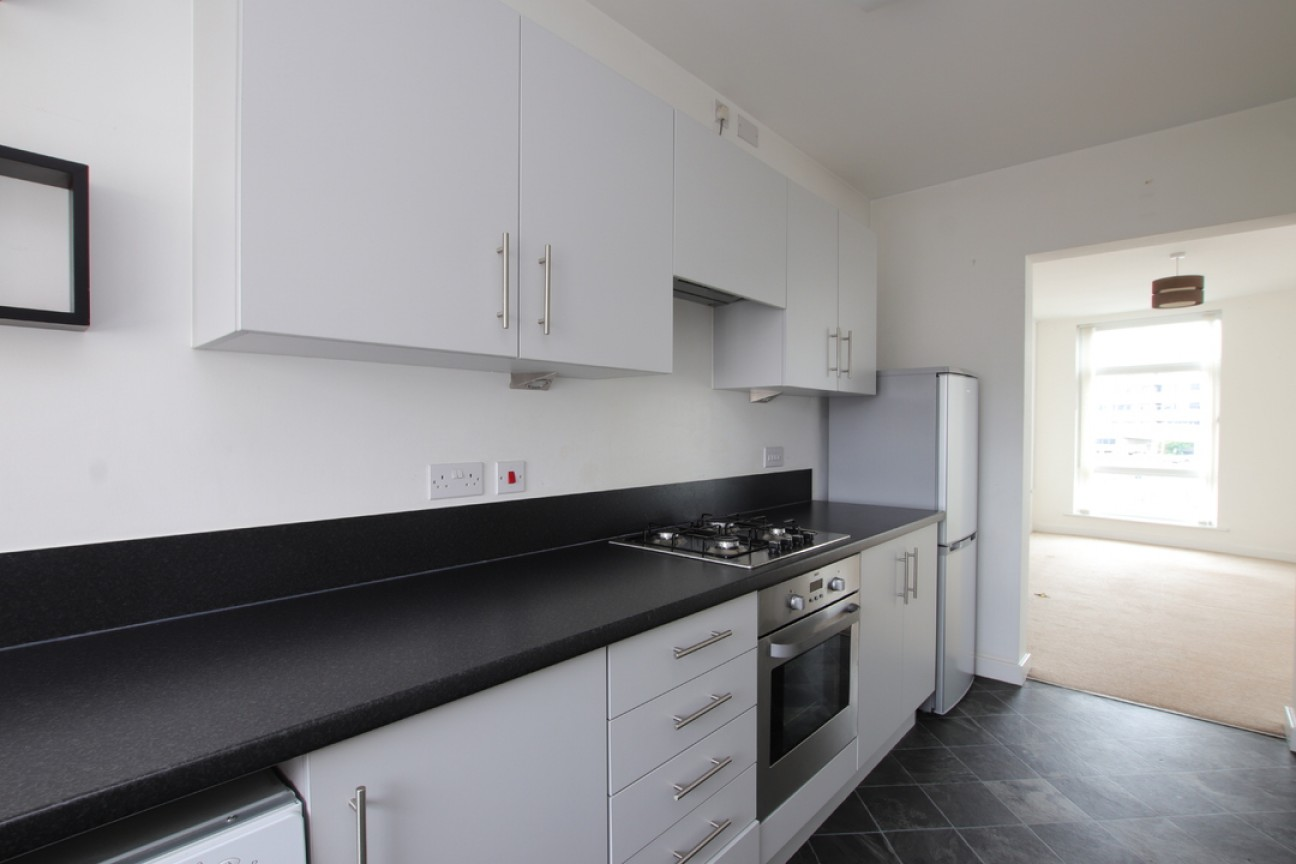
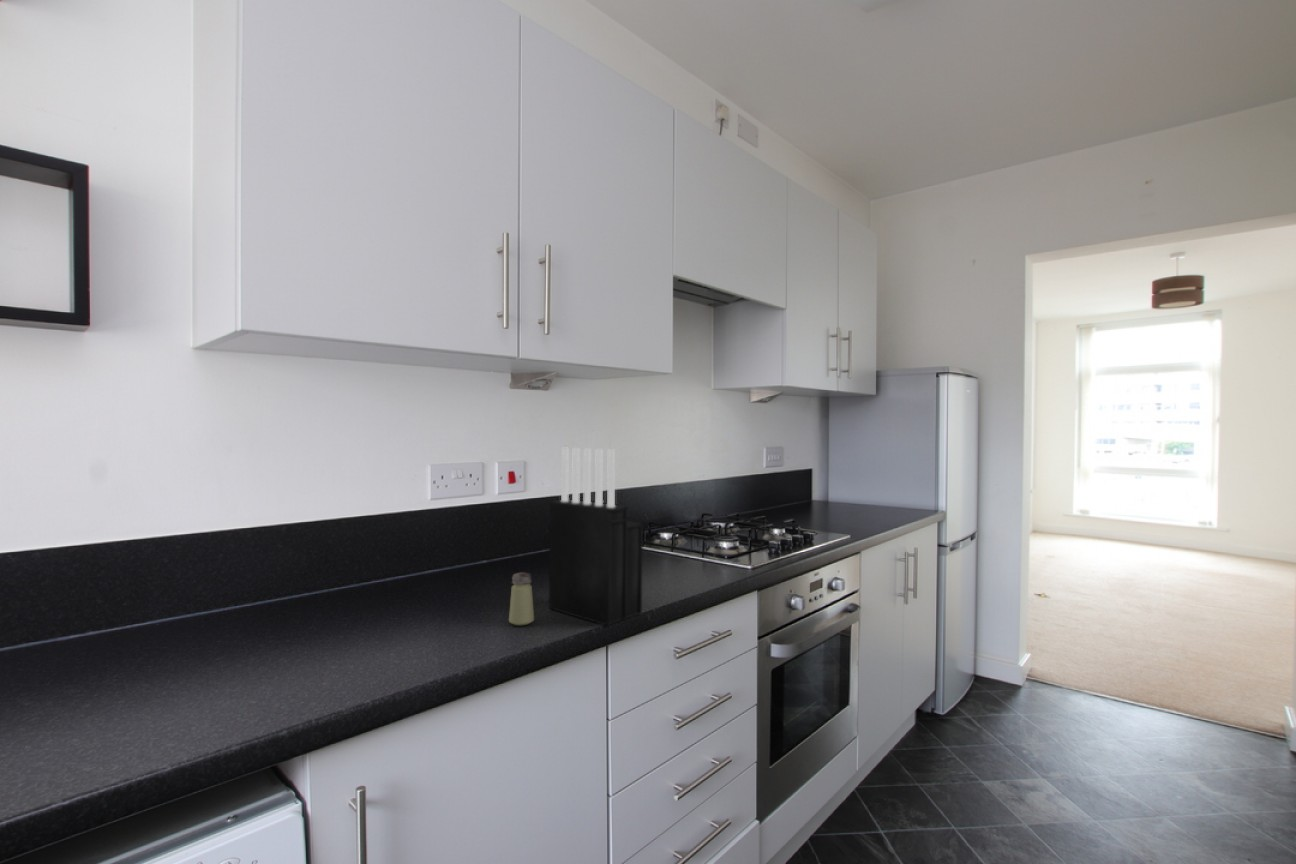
+ saltshaker (521, 597)
+ knife block (599, 529)
